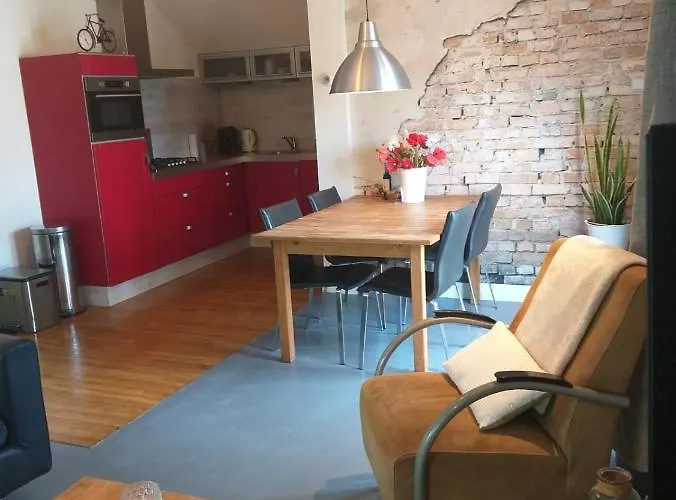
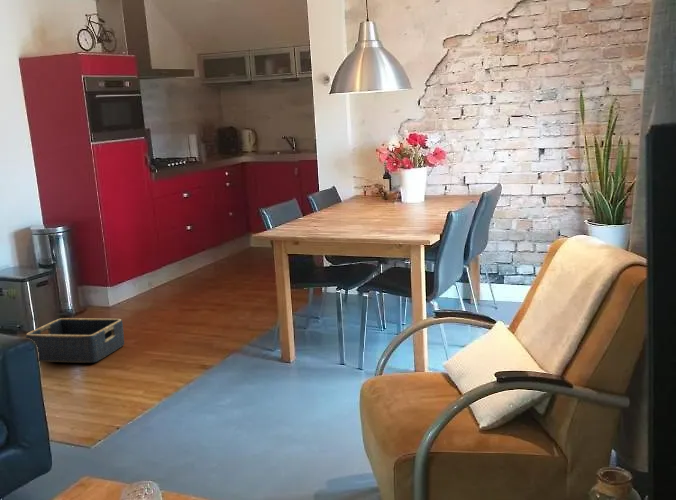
+ basket (76, 340)
